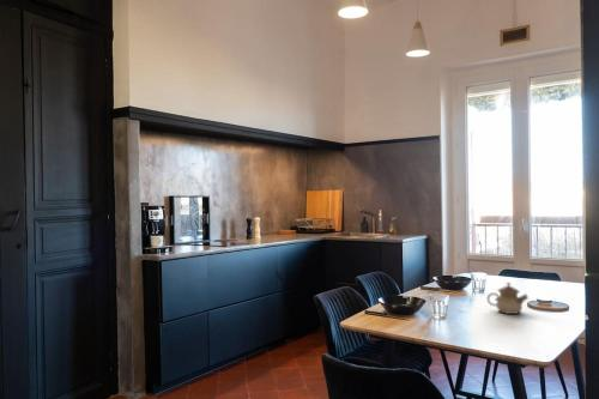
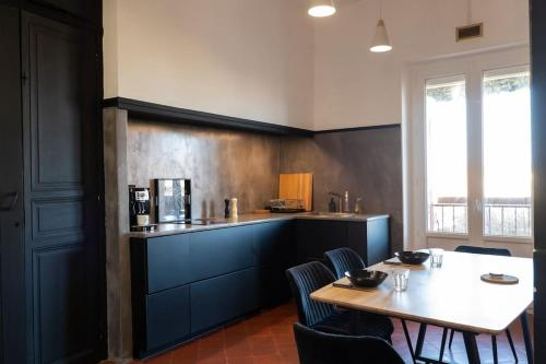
- teapot (507, 296)
